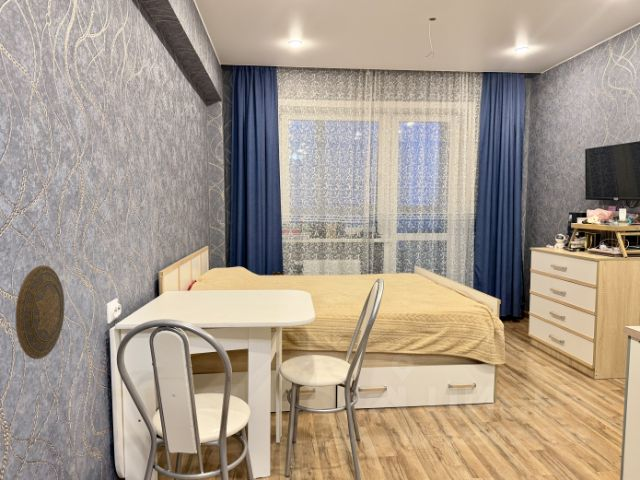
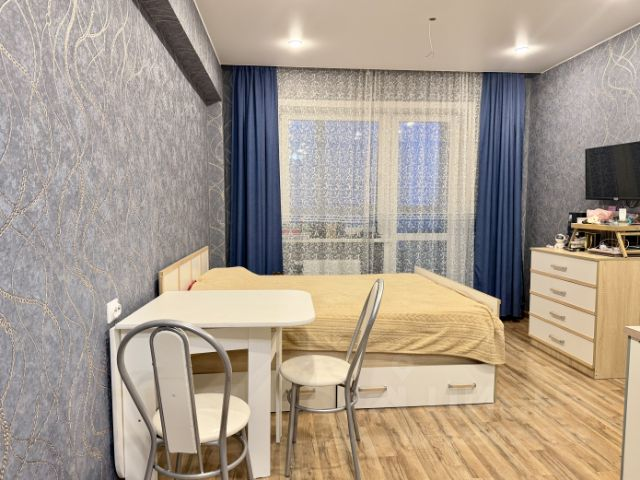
- decorative plate (45, 311)
